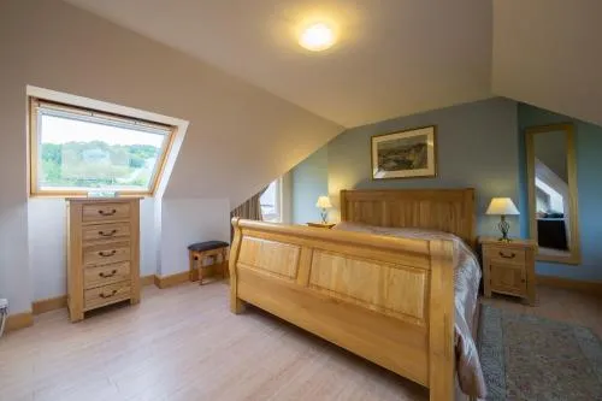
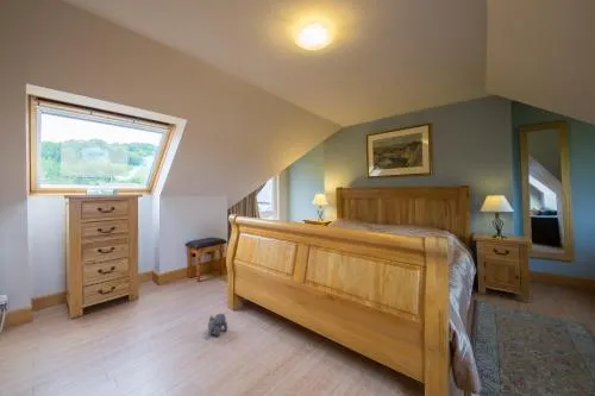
+ plush toy (217, 323)
